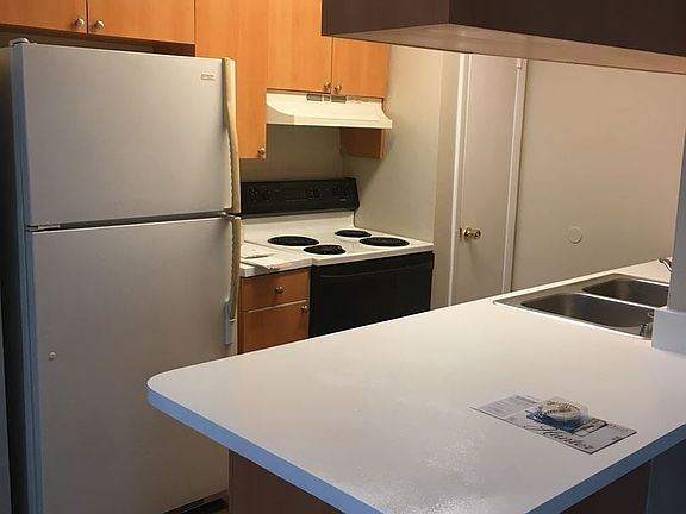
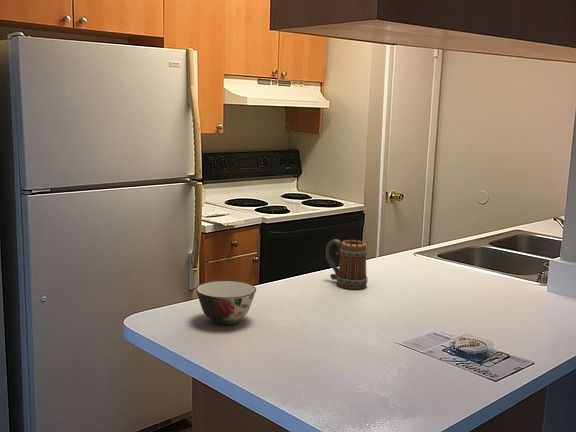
+ soup bowl (225, 304)
+ mug (346, 262)
